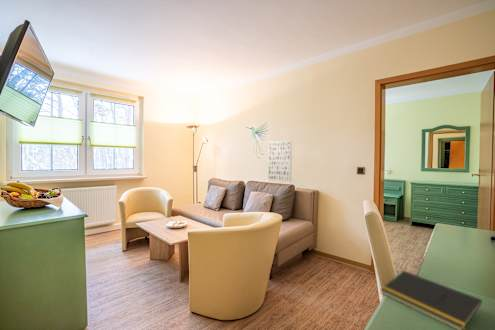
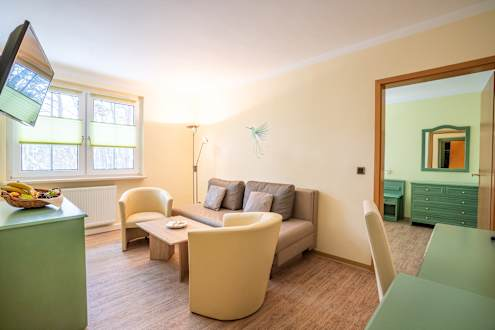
- wall art (279, 161)
- notepad (427, 295)
